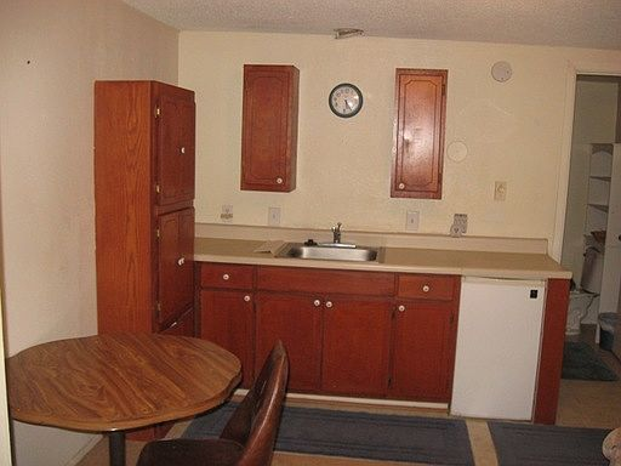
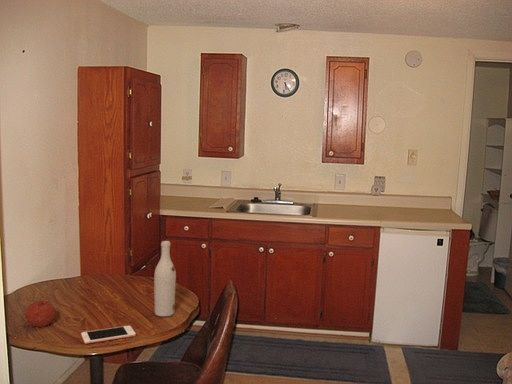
+ fruit (40, 311)
+ wine bottle (165, 277)
+ cell phone (108, 334)
